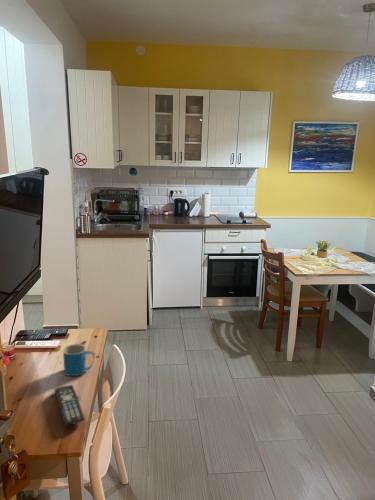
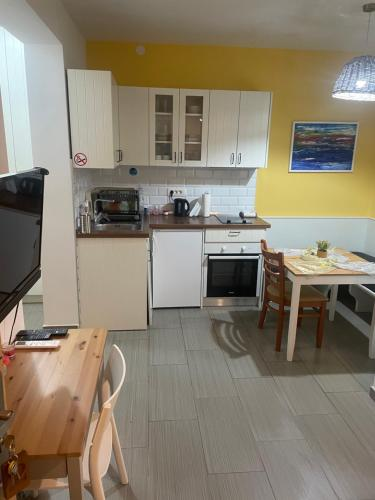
- remote control (68, 403)
- mug (79, 360)
